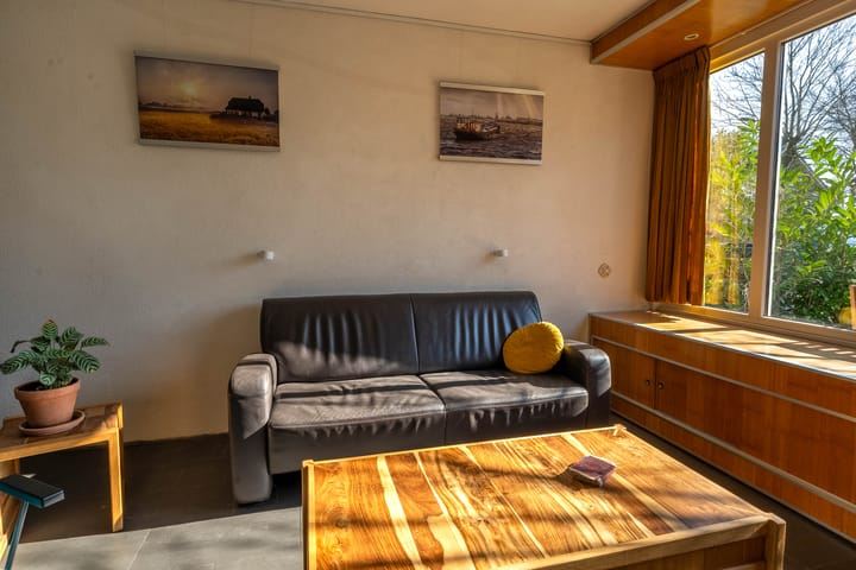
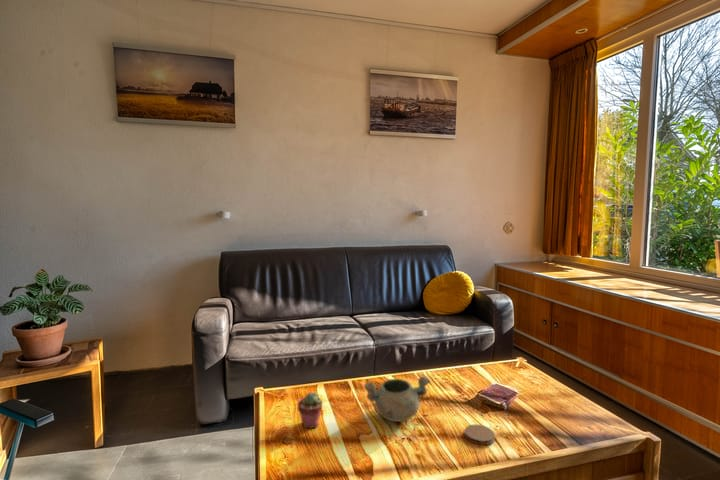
+ coaster (479, 434)
+ potted succulent (310, 408)
+ decorative bowl (396, 396)
